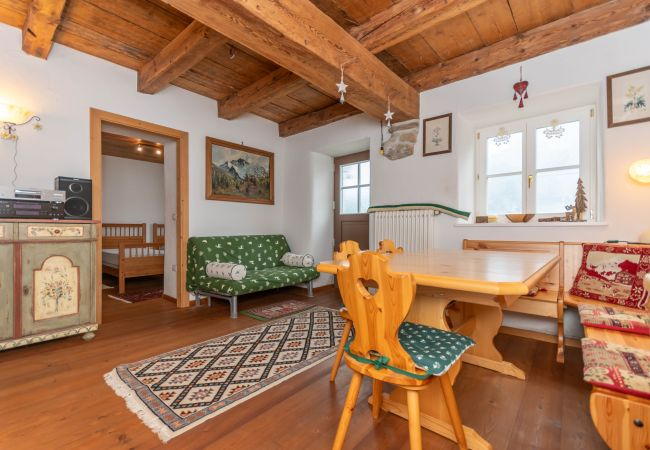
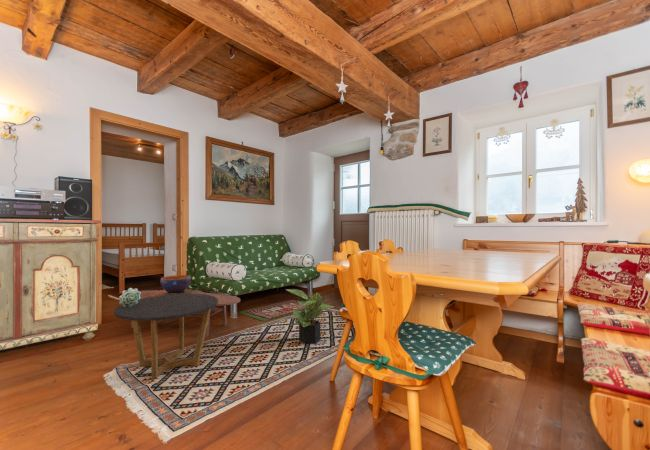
+ potted plant (308, 313)
+ coffee table (190, 315)
+ side table (179, 334)
+ decorative bowl (175, 286)
+ succulent plant (130, 297)
